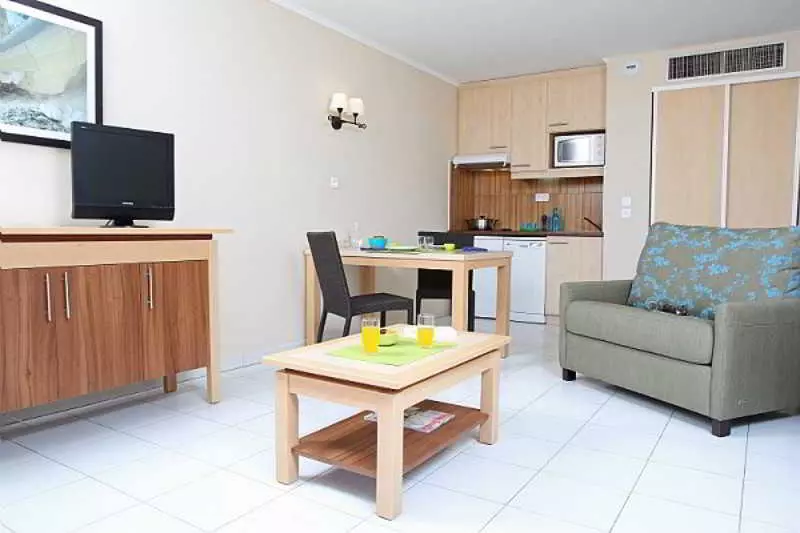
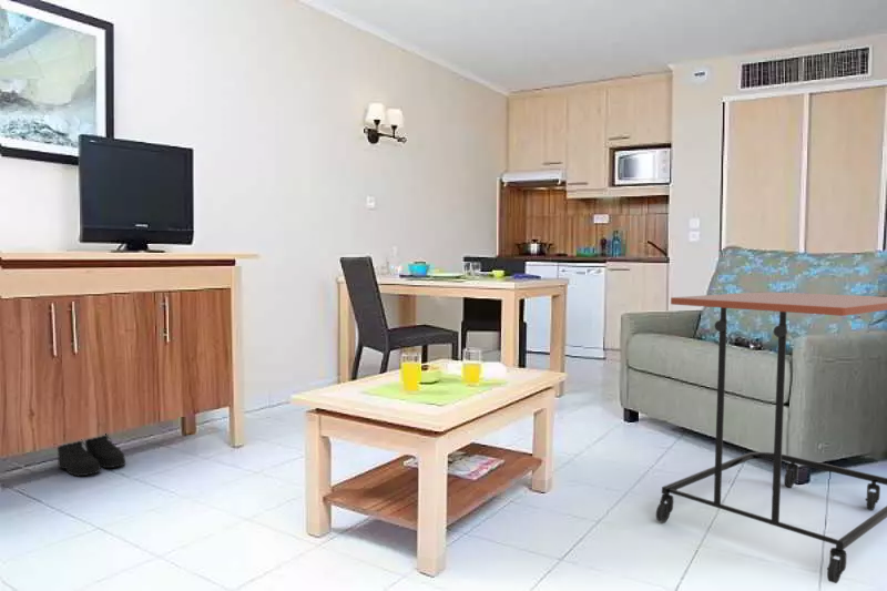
+ boots (90, 445)
+ side table (783, 409)
